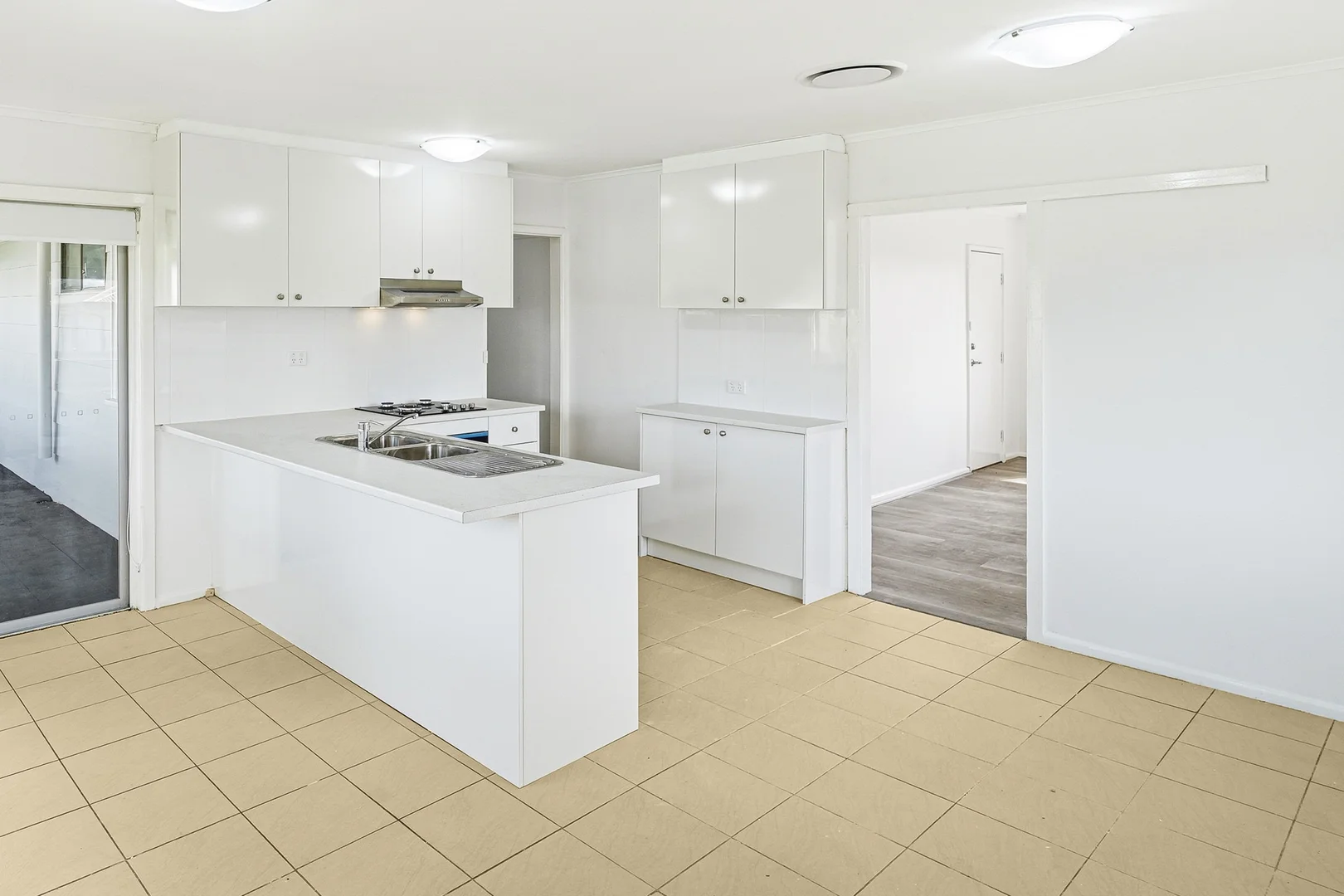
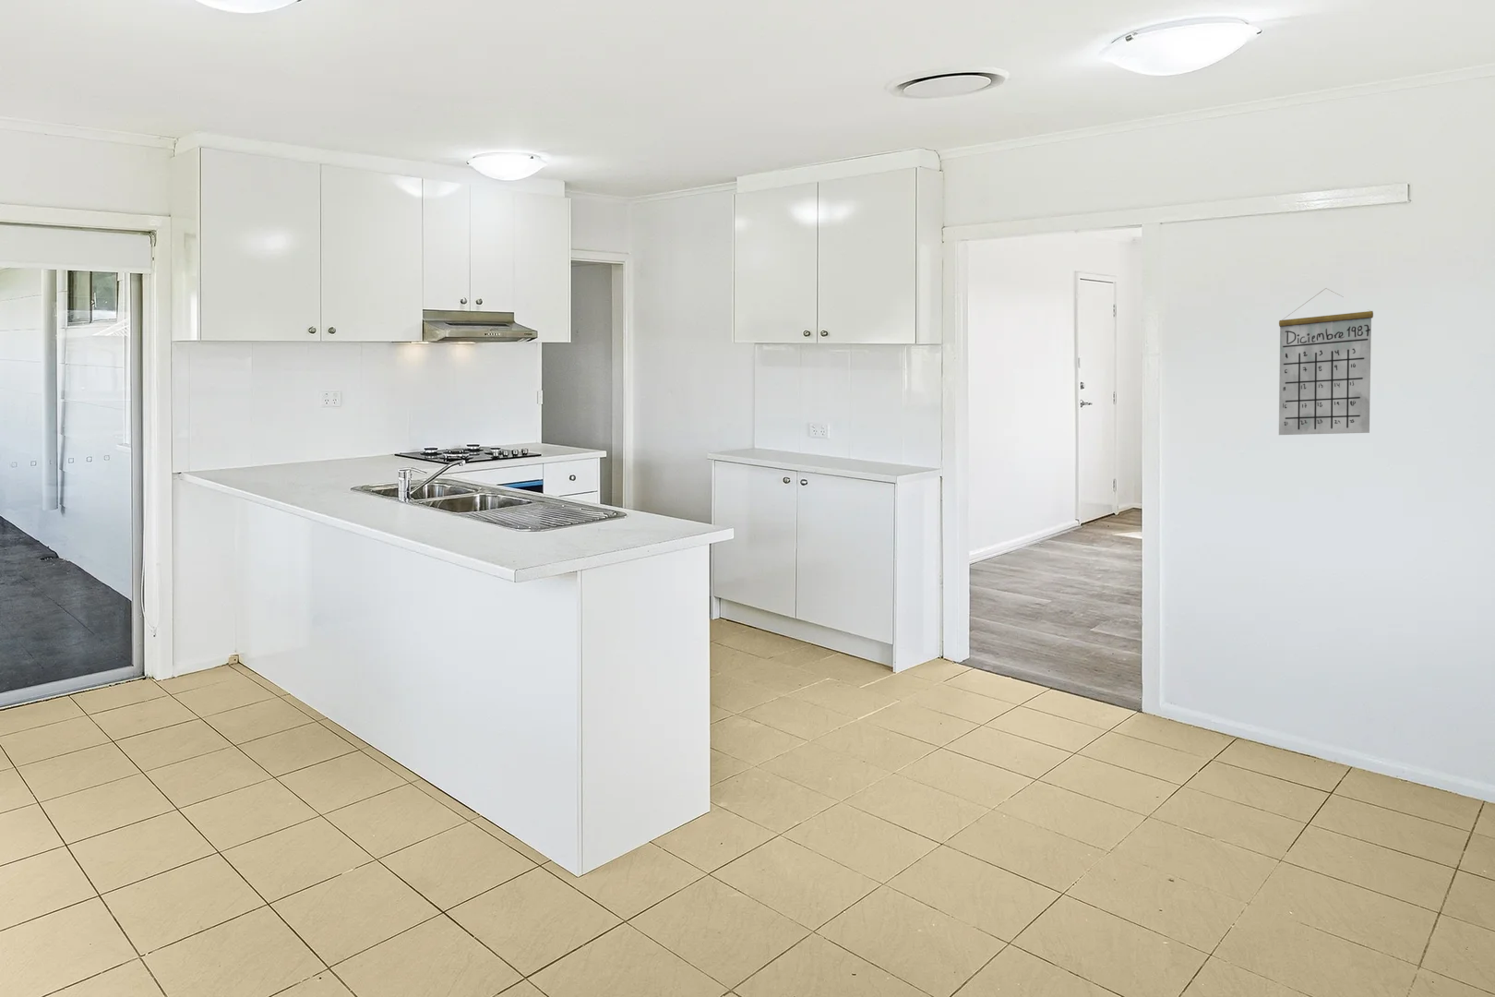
+ calendar (1324, 361)
